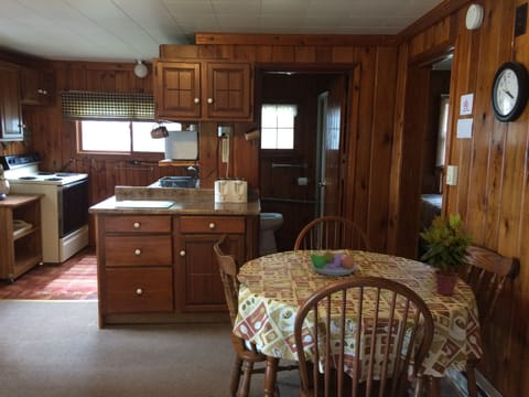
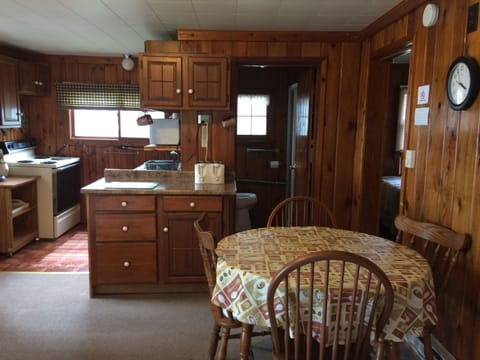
- potted plant (449, 251)
- fruit bowl (331, 260)
